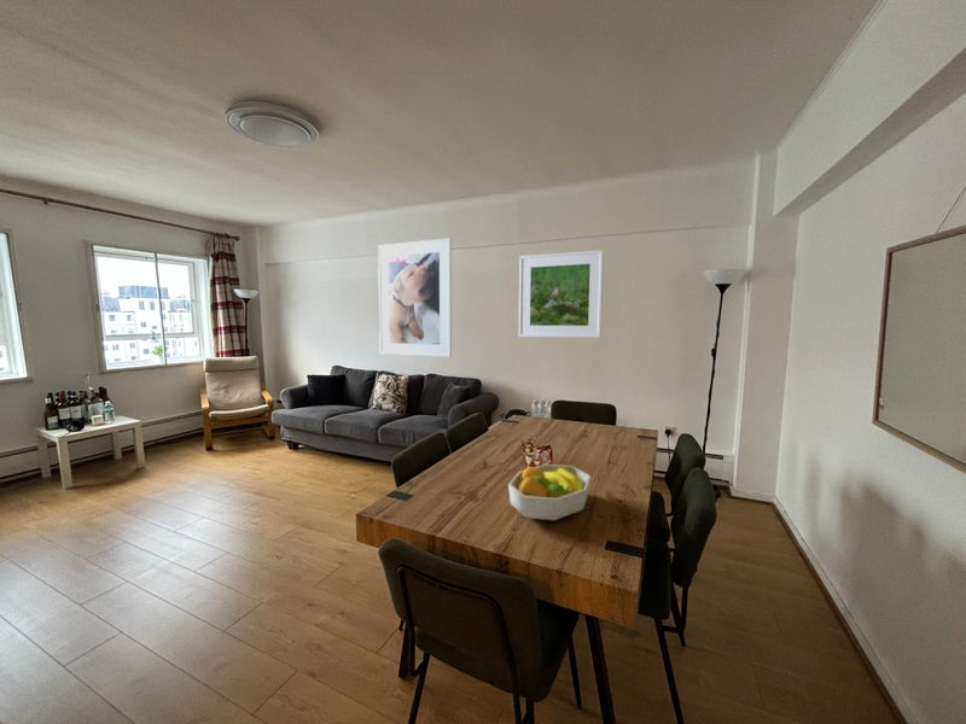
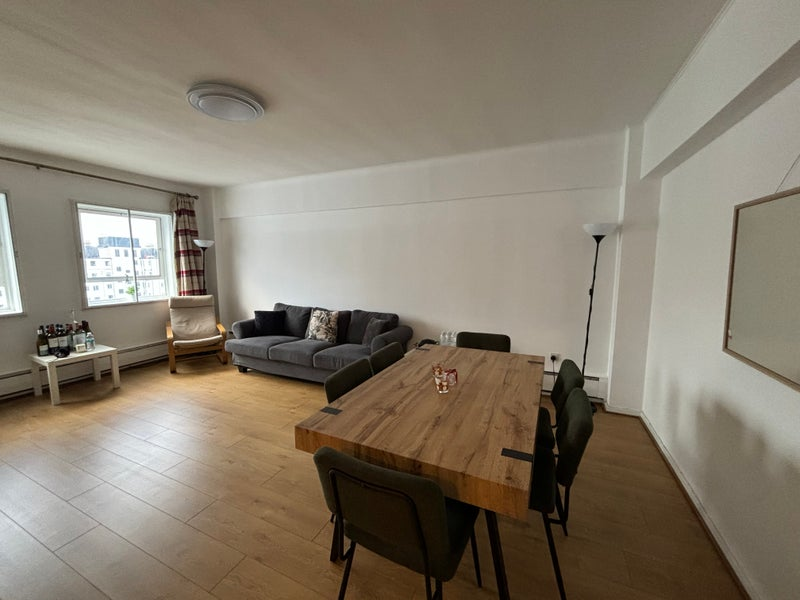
- fruit bowl (549, 486)
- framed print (558, 296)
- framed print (413, 299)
